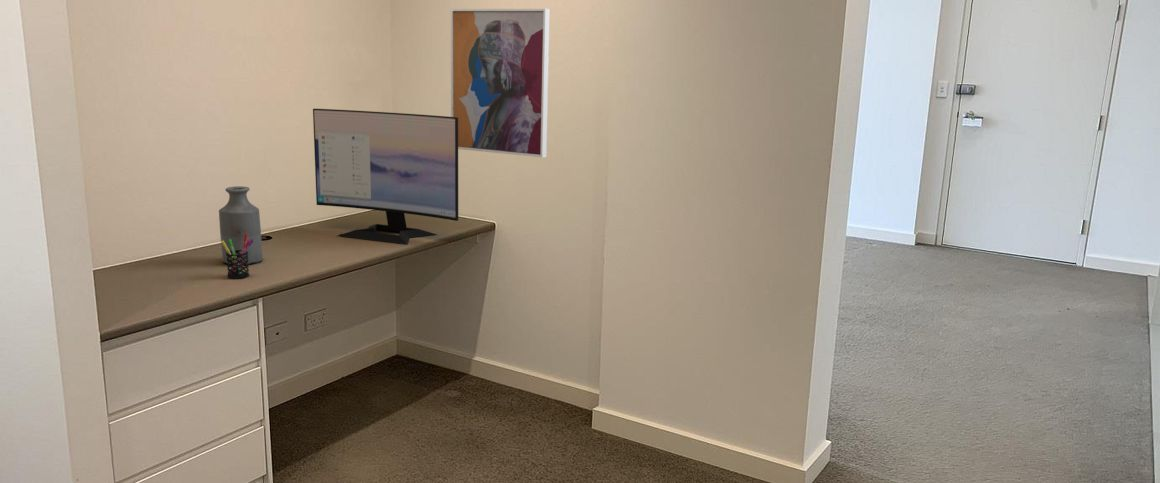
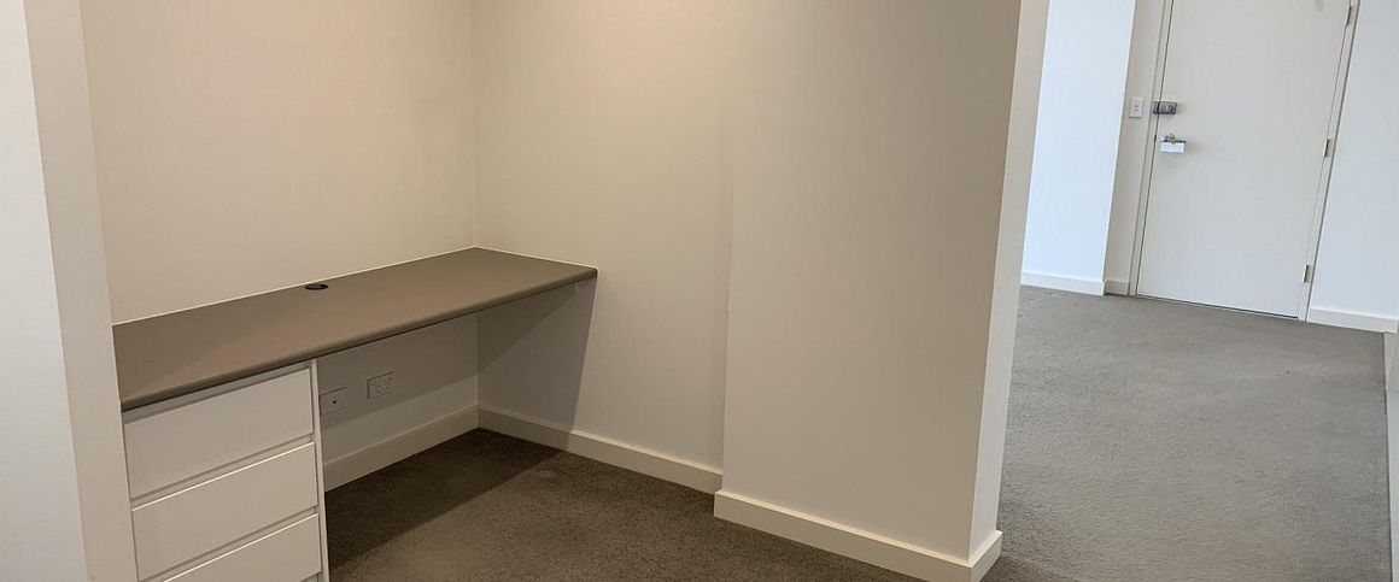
- wall art (497, 82)
- bottle (240, 224)
- pen holder (237, 255)
- computer monitor (386, 174)
